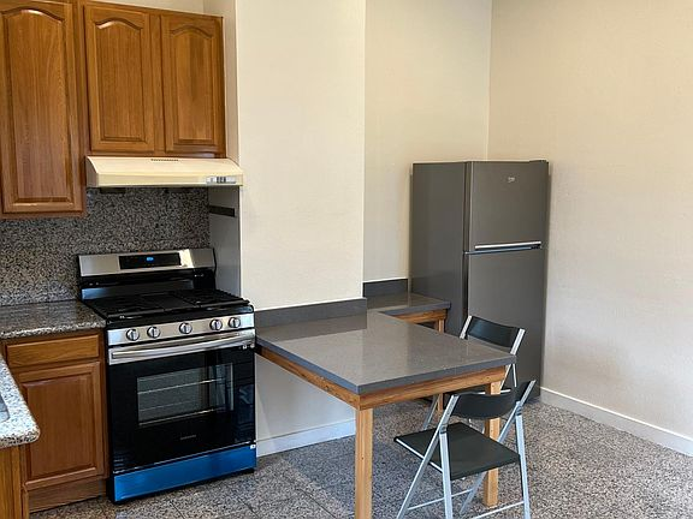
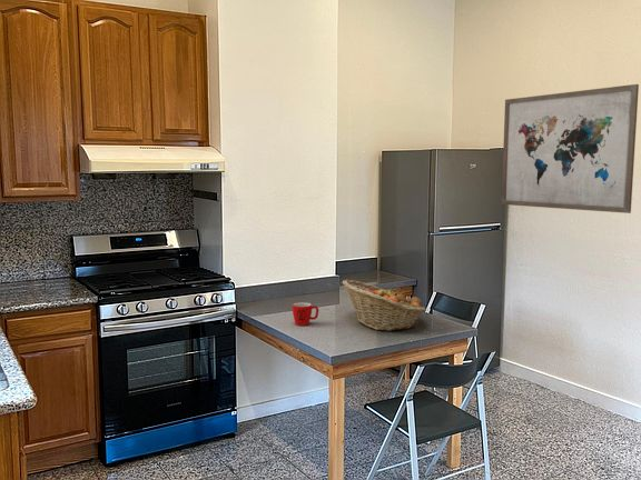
+ mug (305, 313)
+ wall art (562, 151)
+ fruit basket (382, 302)
